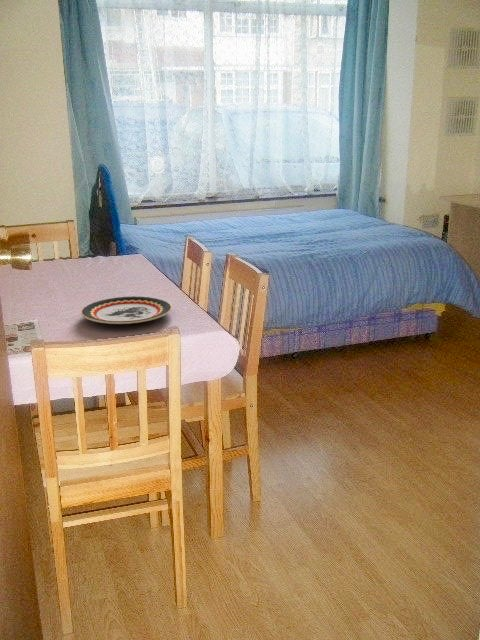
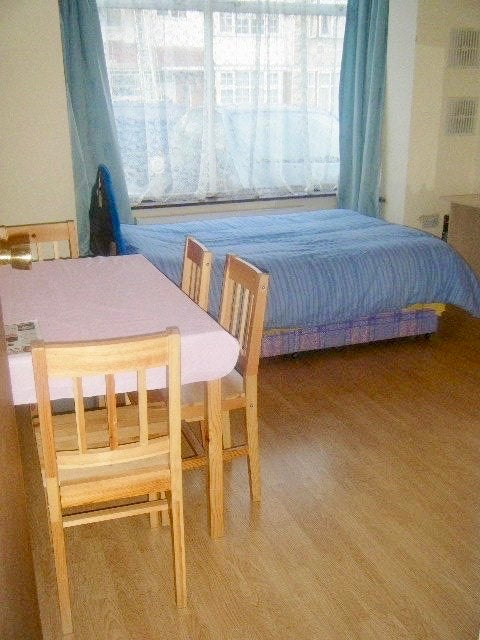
- plate (127, 312)
